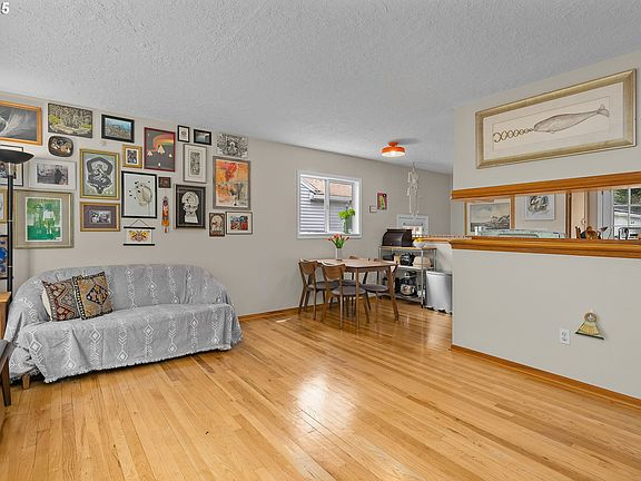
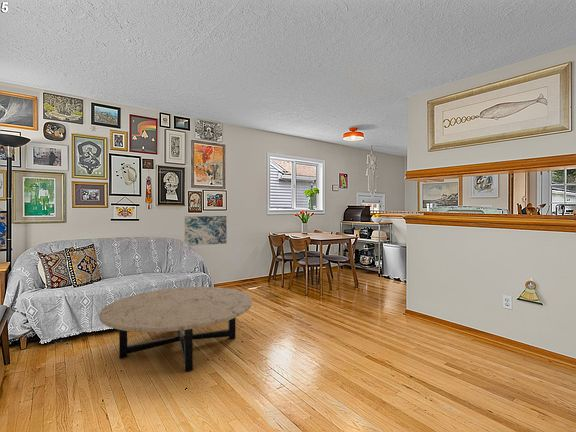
+ coffee table (181, 324)
+ wall art (206, 230)
